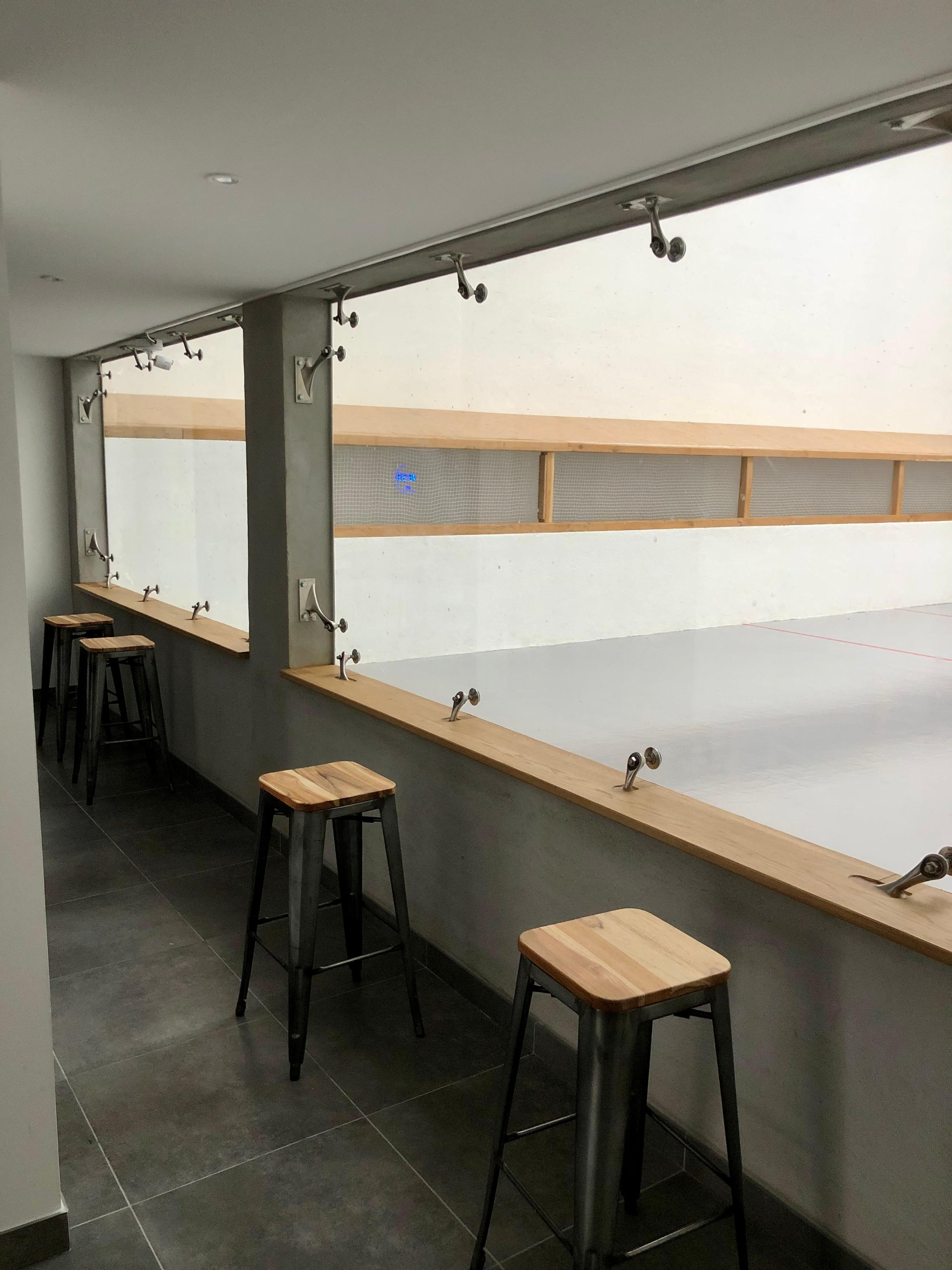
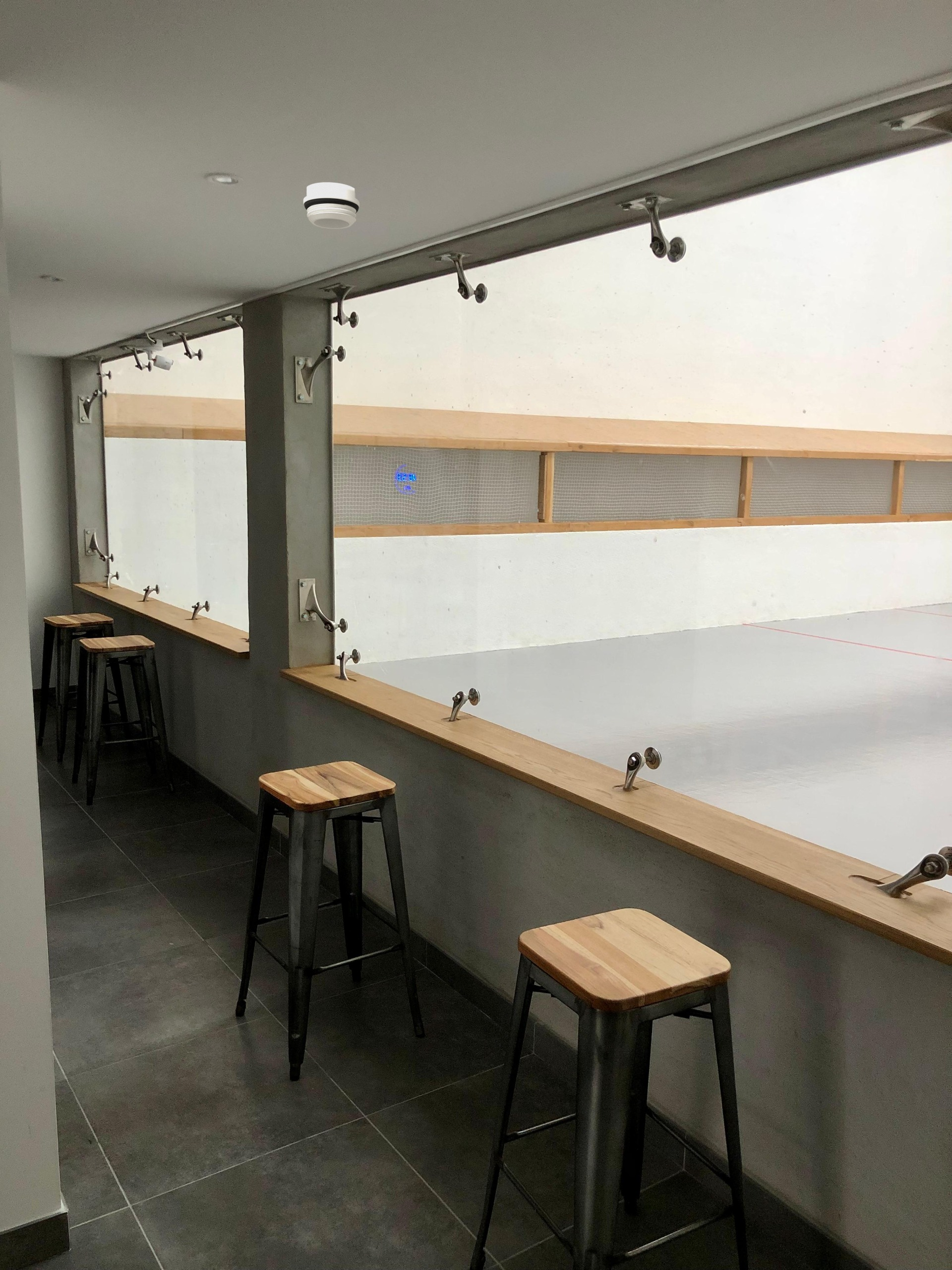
+ smoke detector (331, 206)
